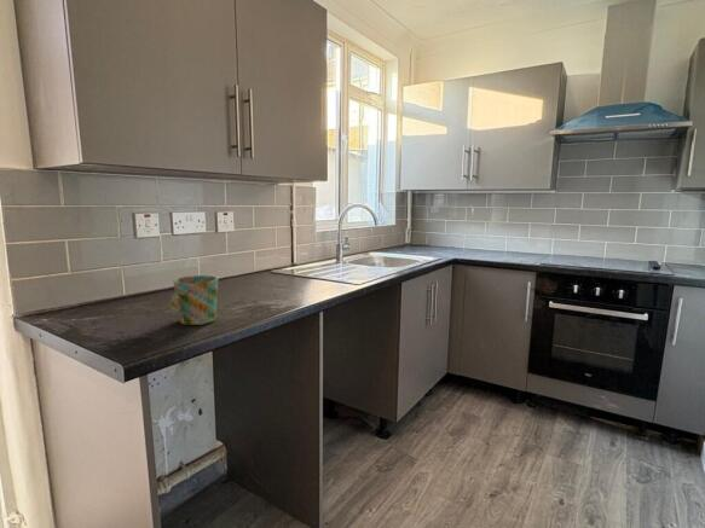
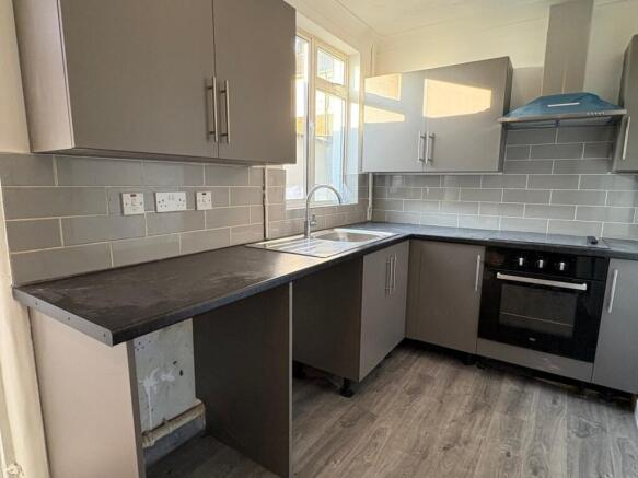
- mug (192, 301)
